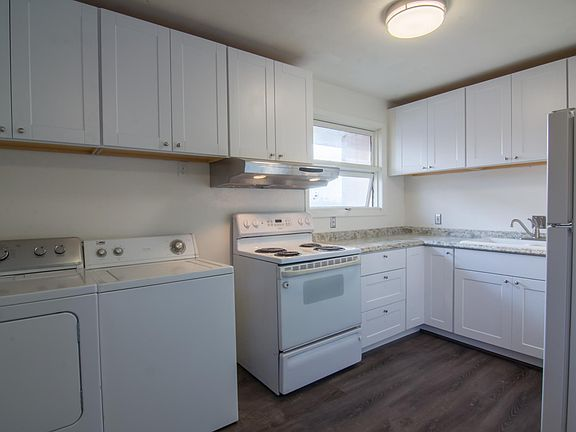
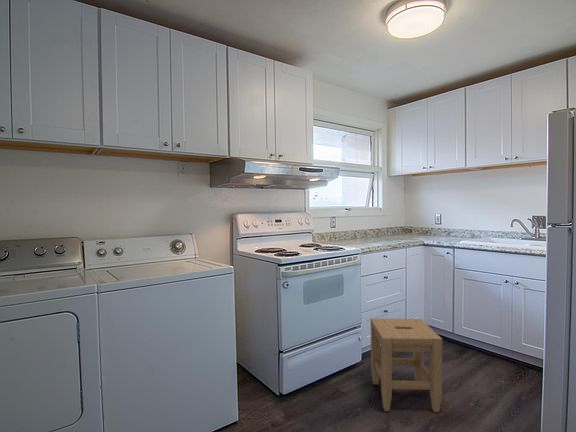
+ stool (403, 361)
